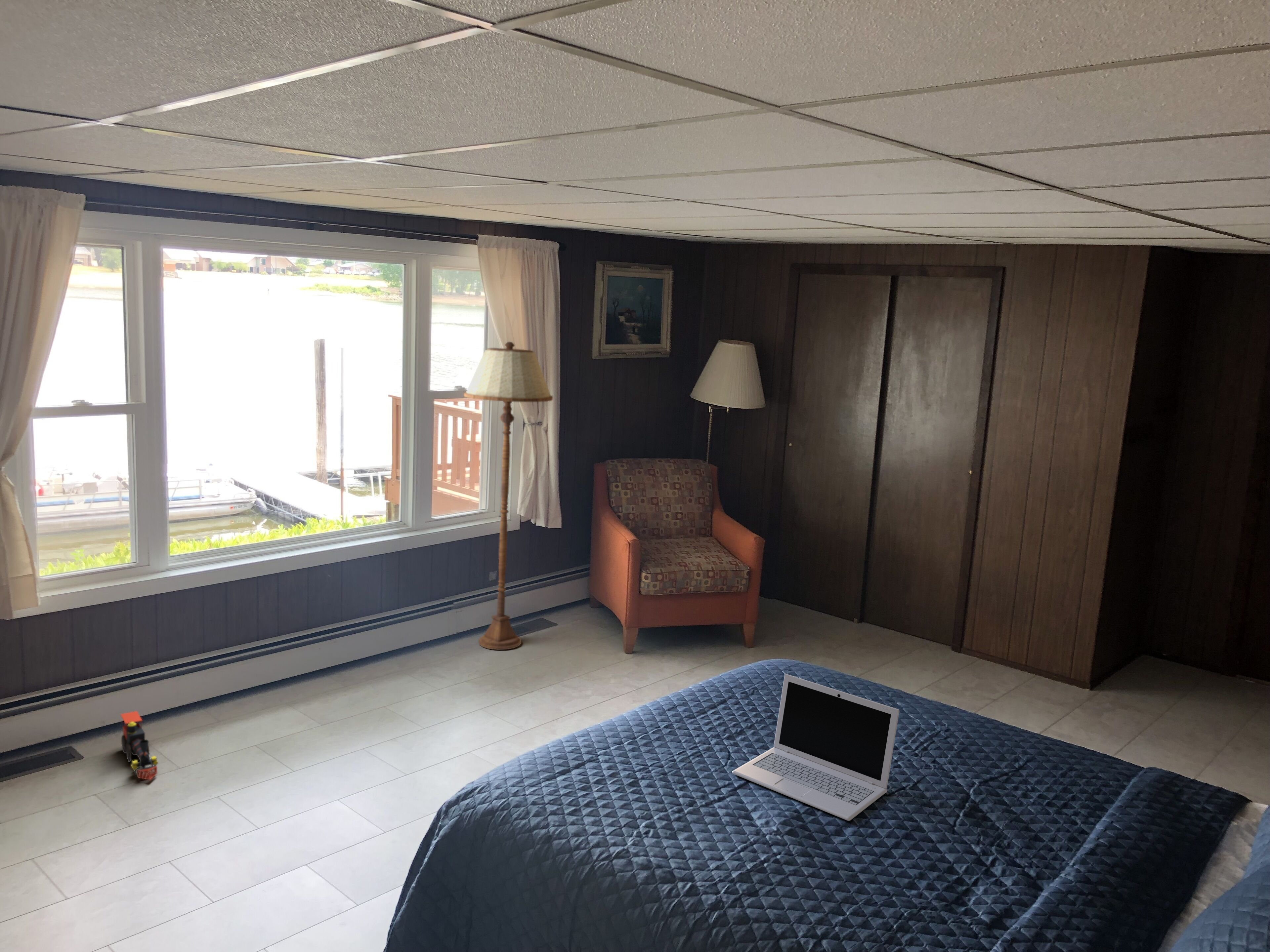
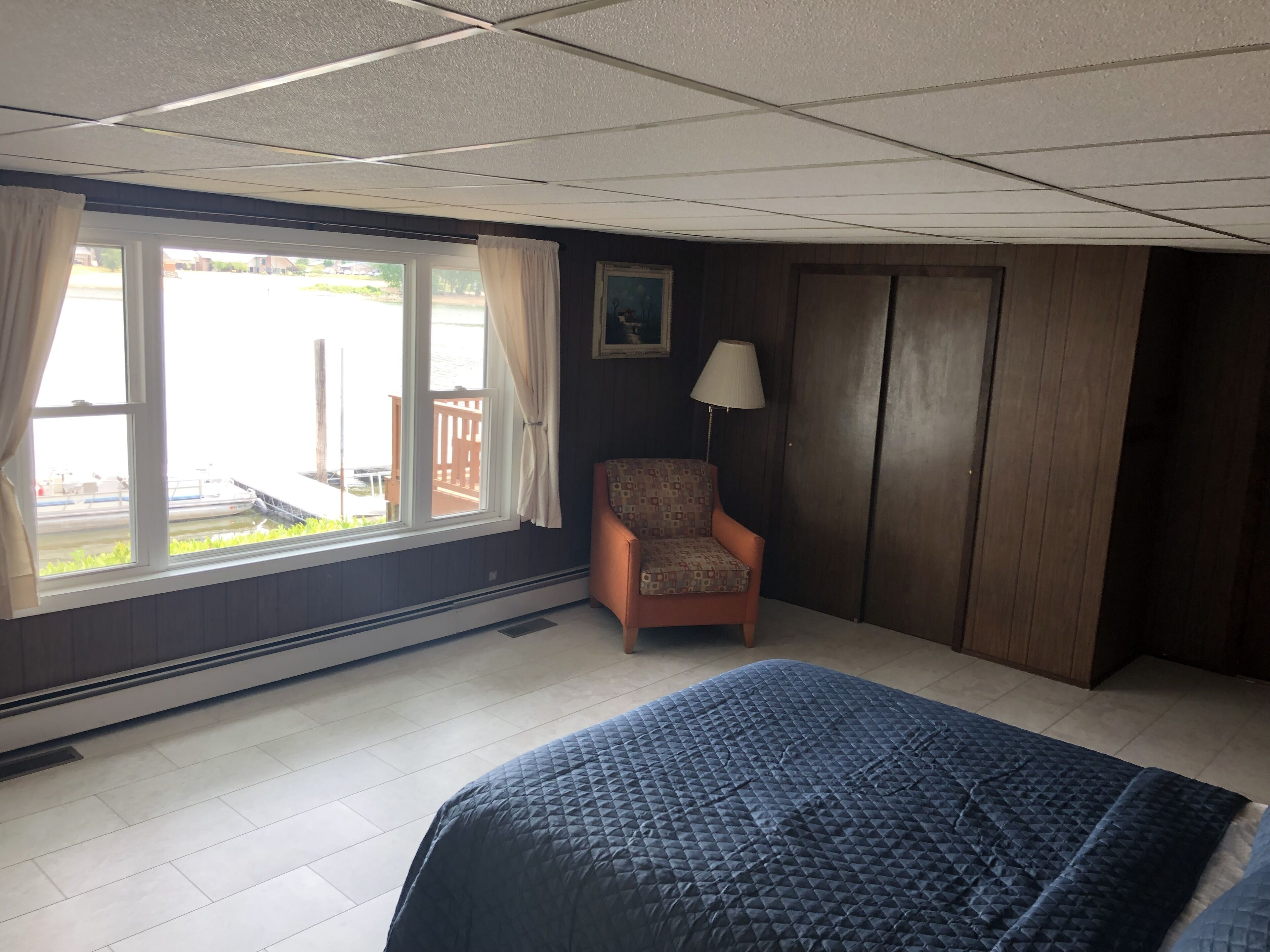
- floor lamp (505, 496)
- toy train (139, 743)
- laptop (815, 742)
